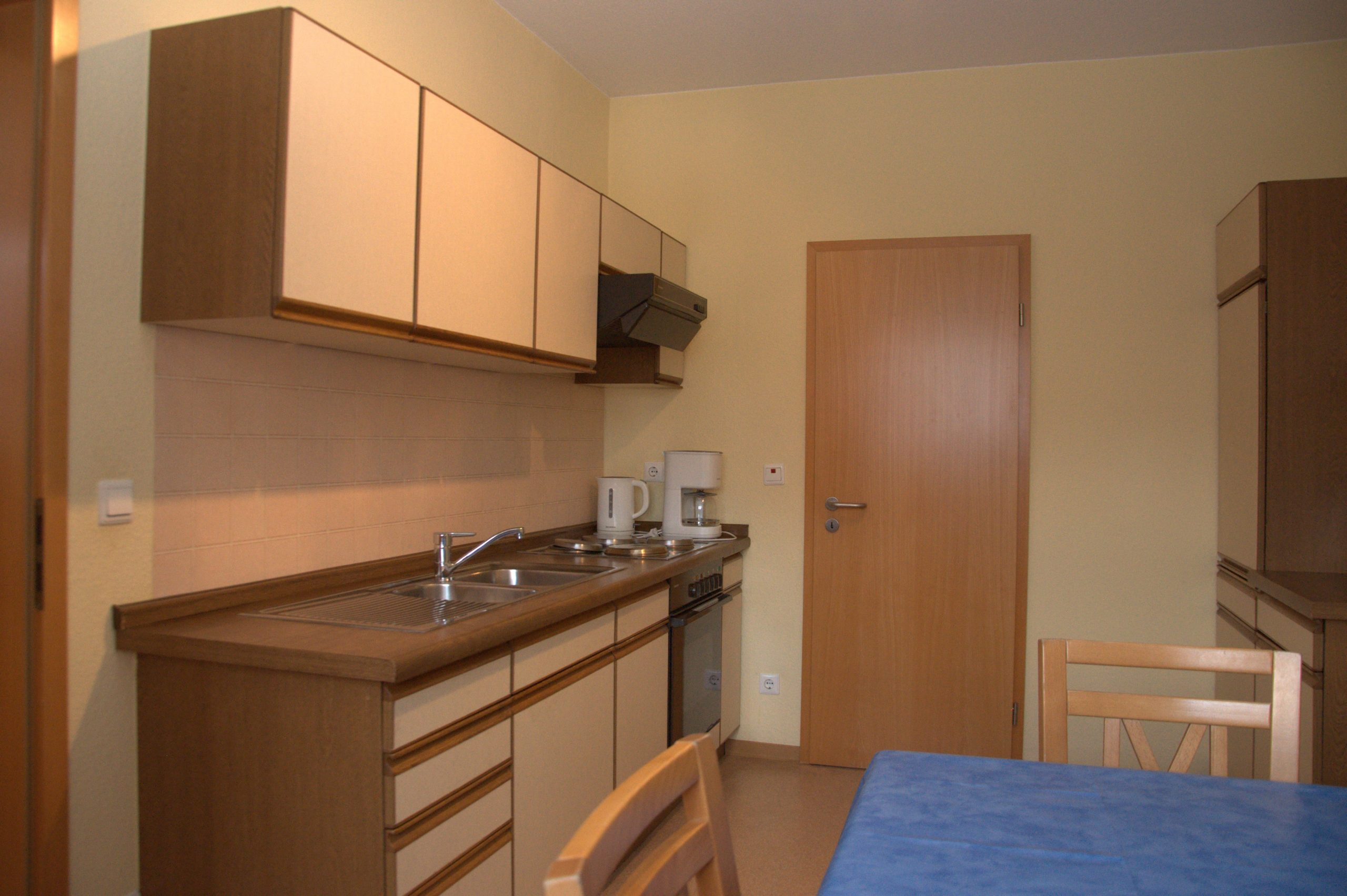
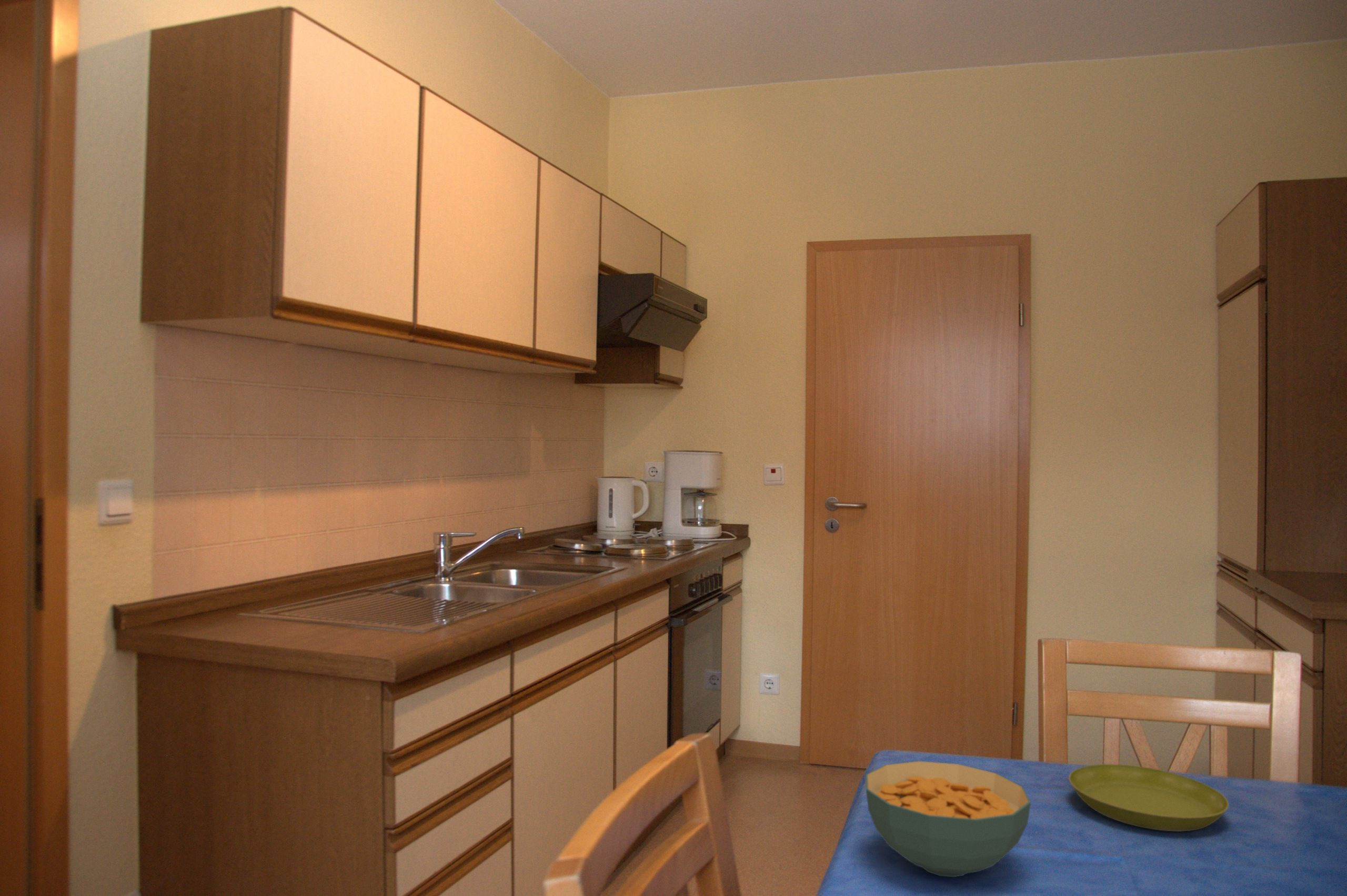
+ saucer (1145, 799)
+ cereal bowl (944, 827)
